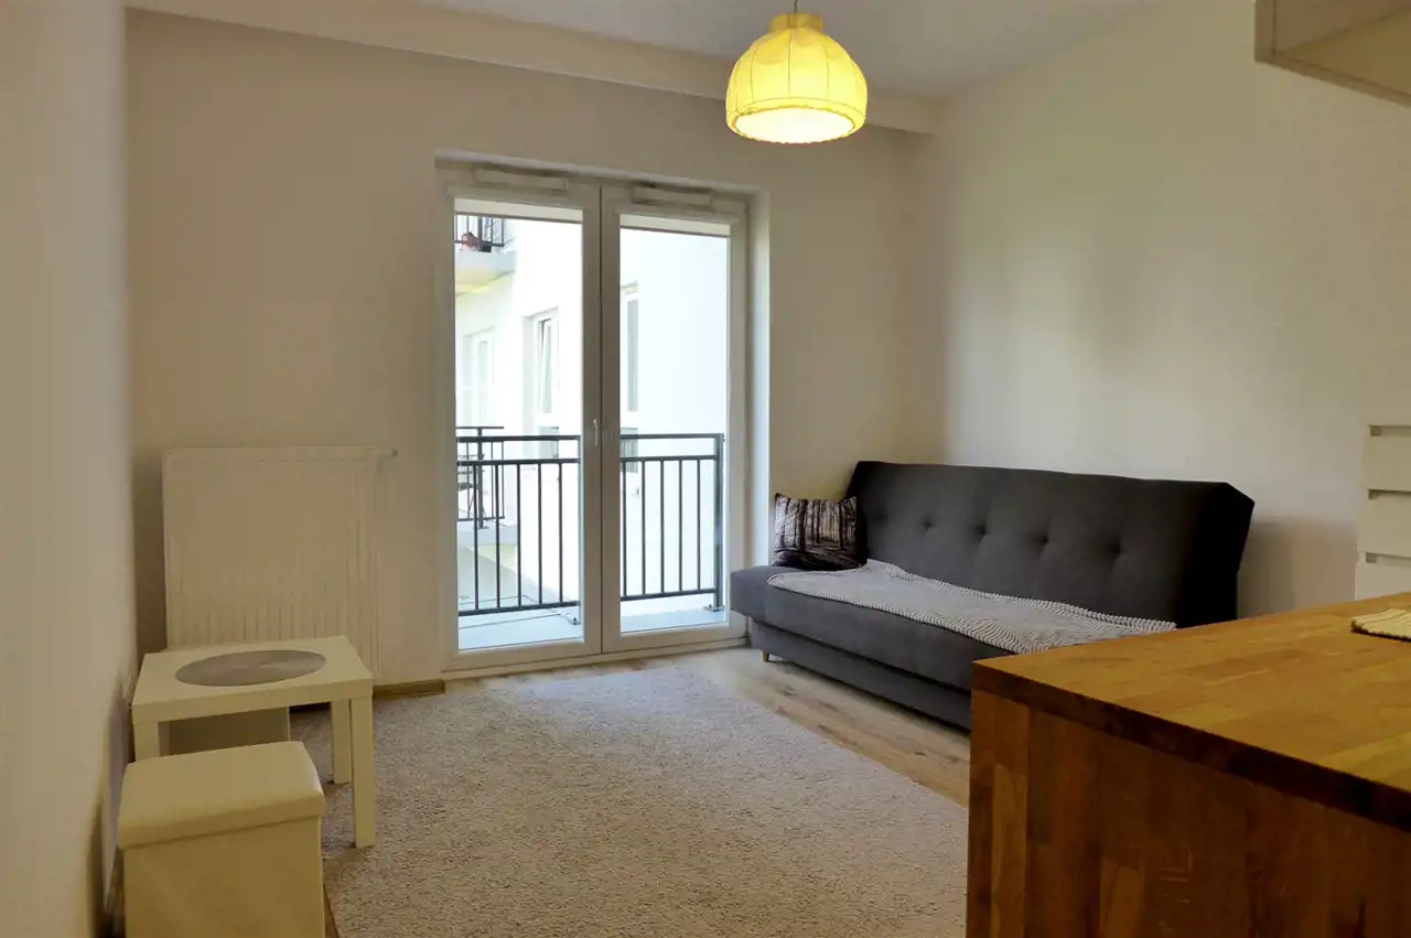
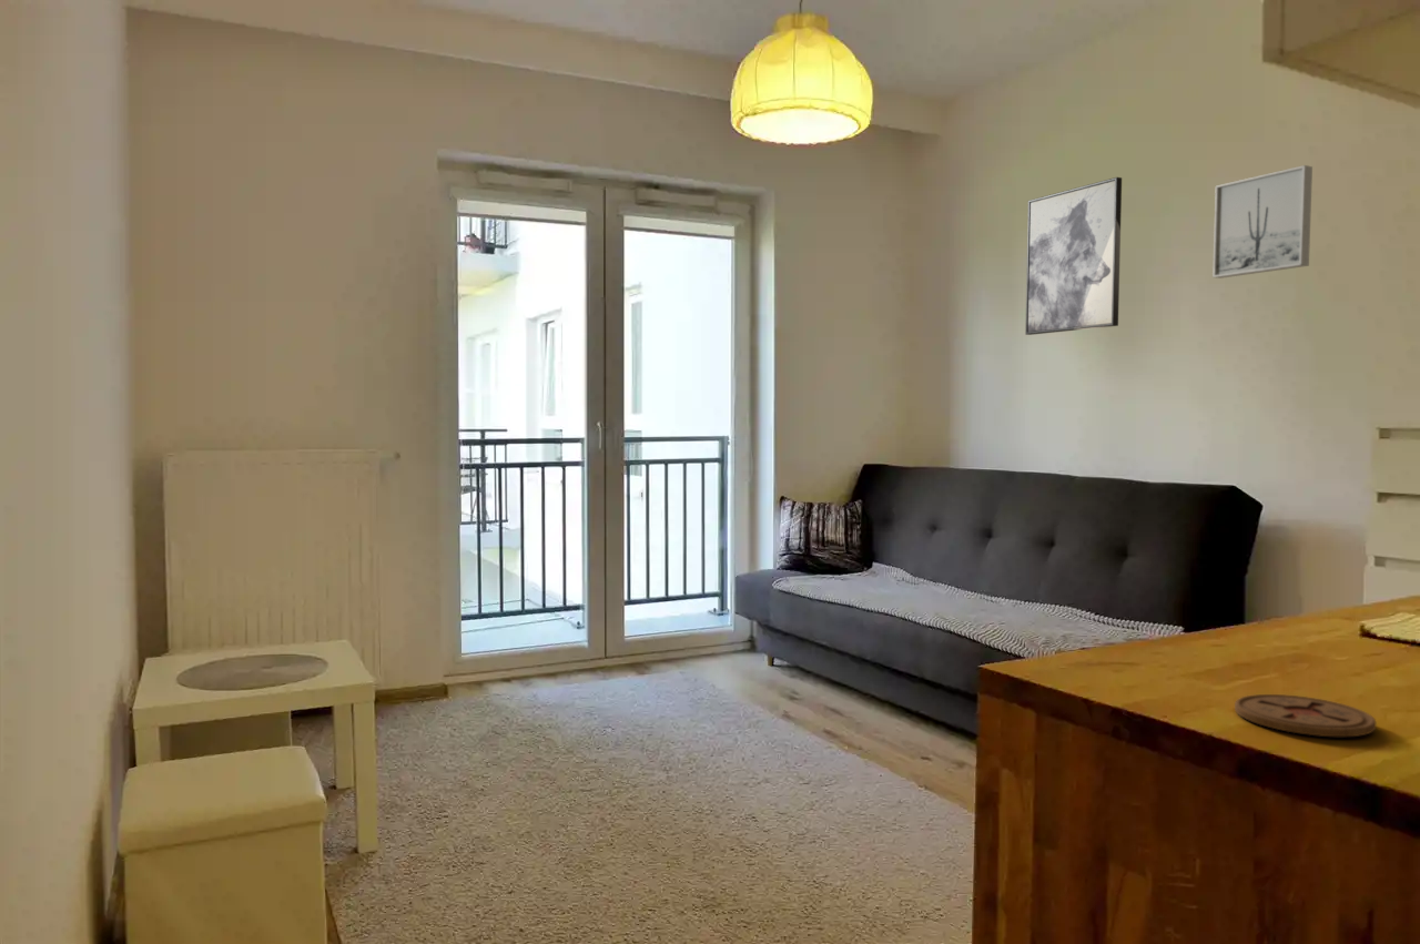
+ wall art (1071, 260)
+ coaster (1302, 714)
+ wall art (1260, 224)
